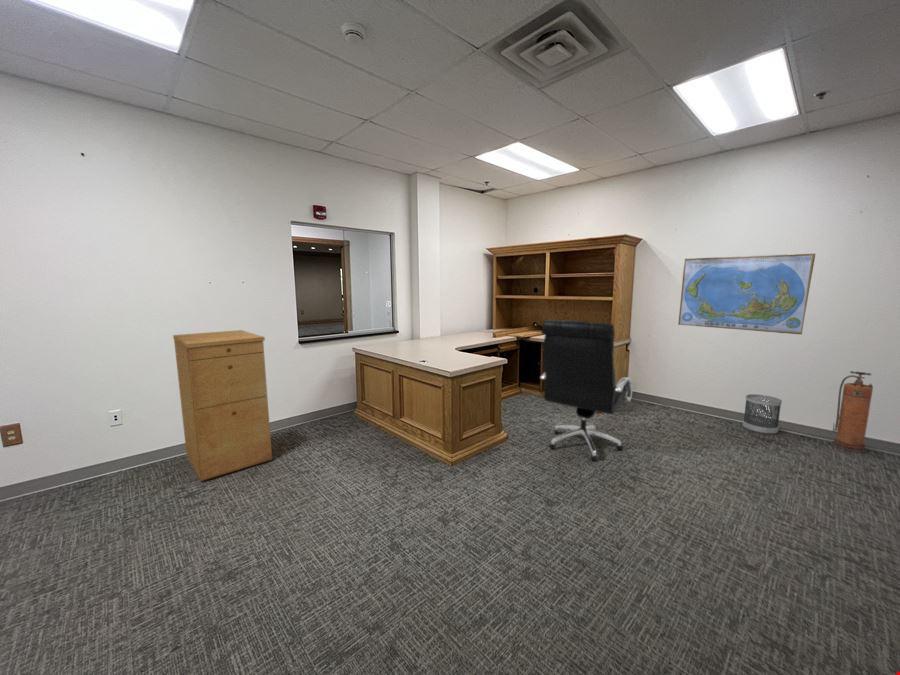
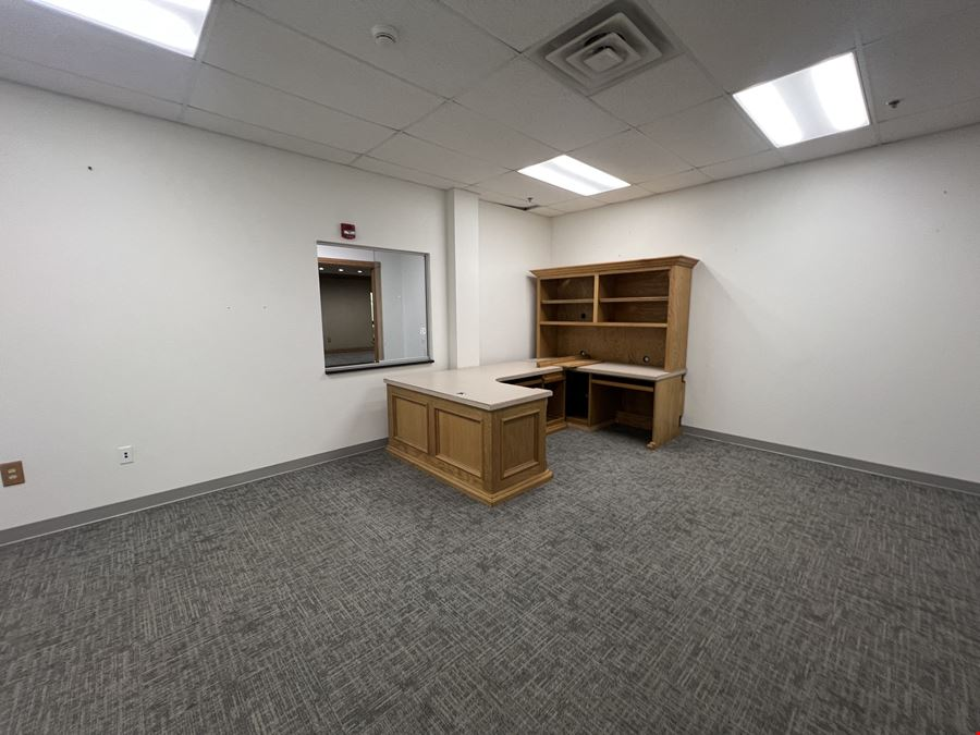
- filing cabinet (223, 398)
- world map (739, 293)
- fire extinguisher (854, 409)
- wastebasket (761, 413)
- office chair (584, 382)
